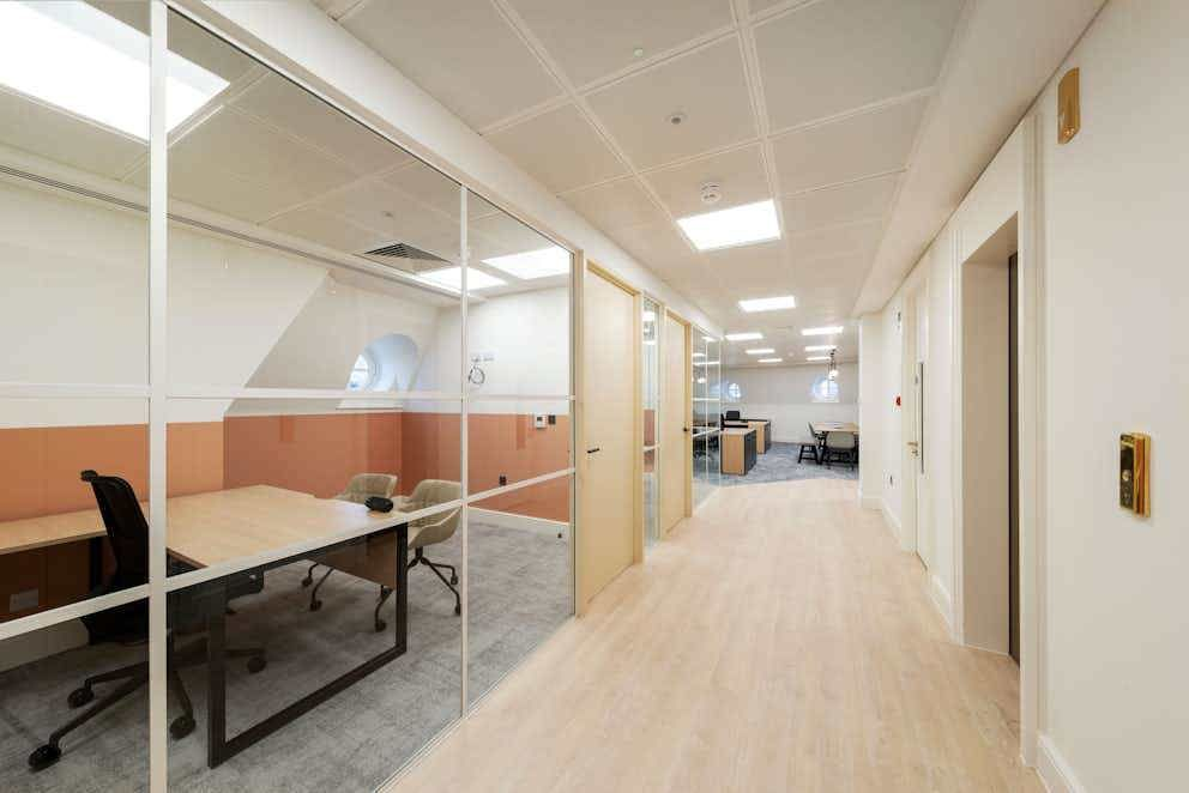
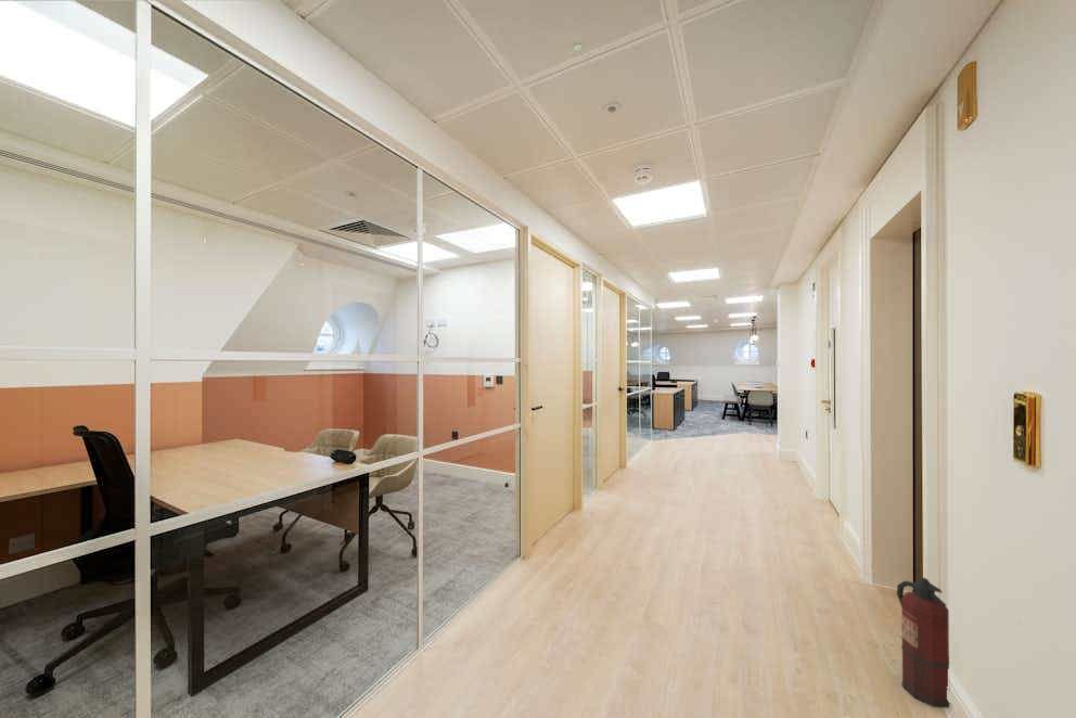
+ fire extinguisher (922, 631)
